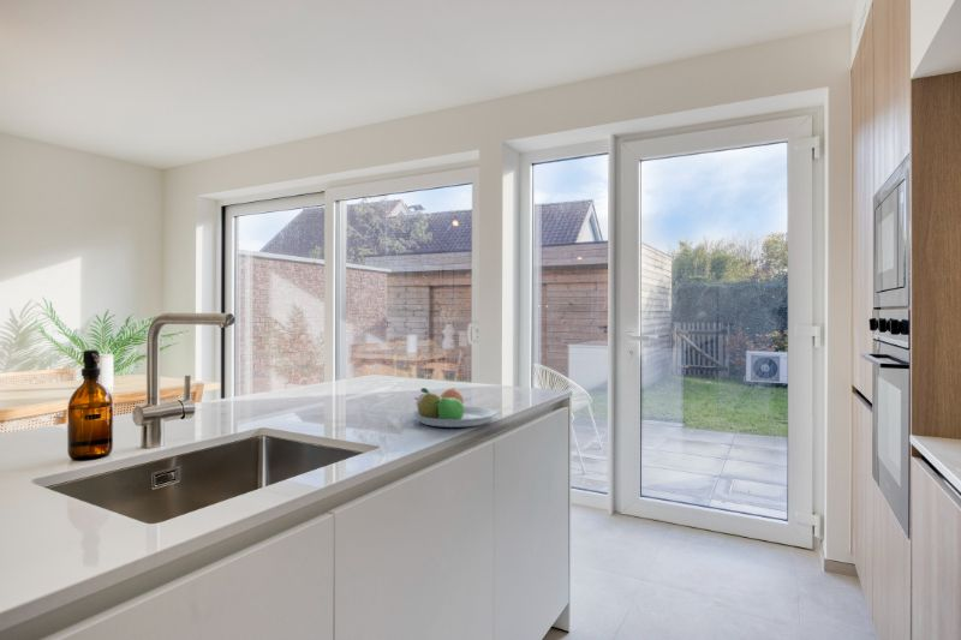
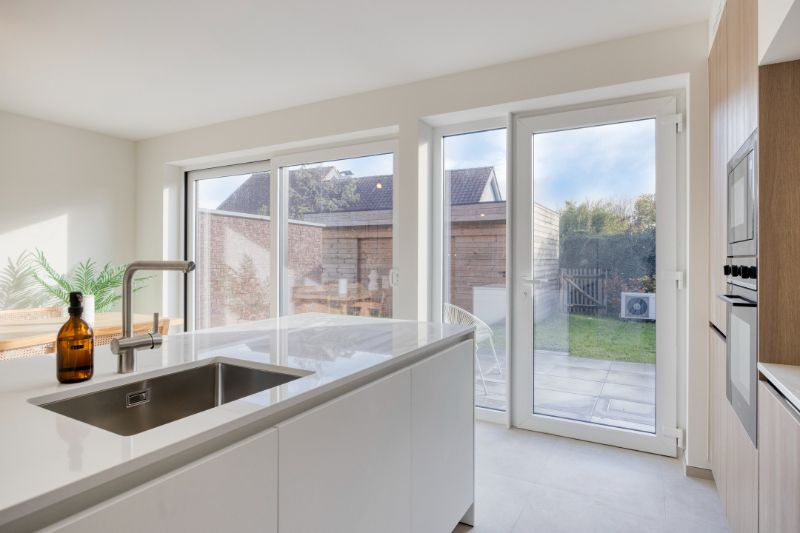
- fruit bowl (452, 403)
